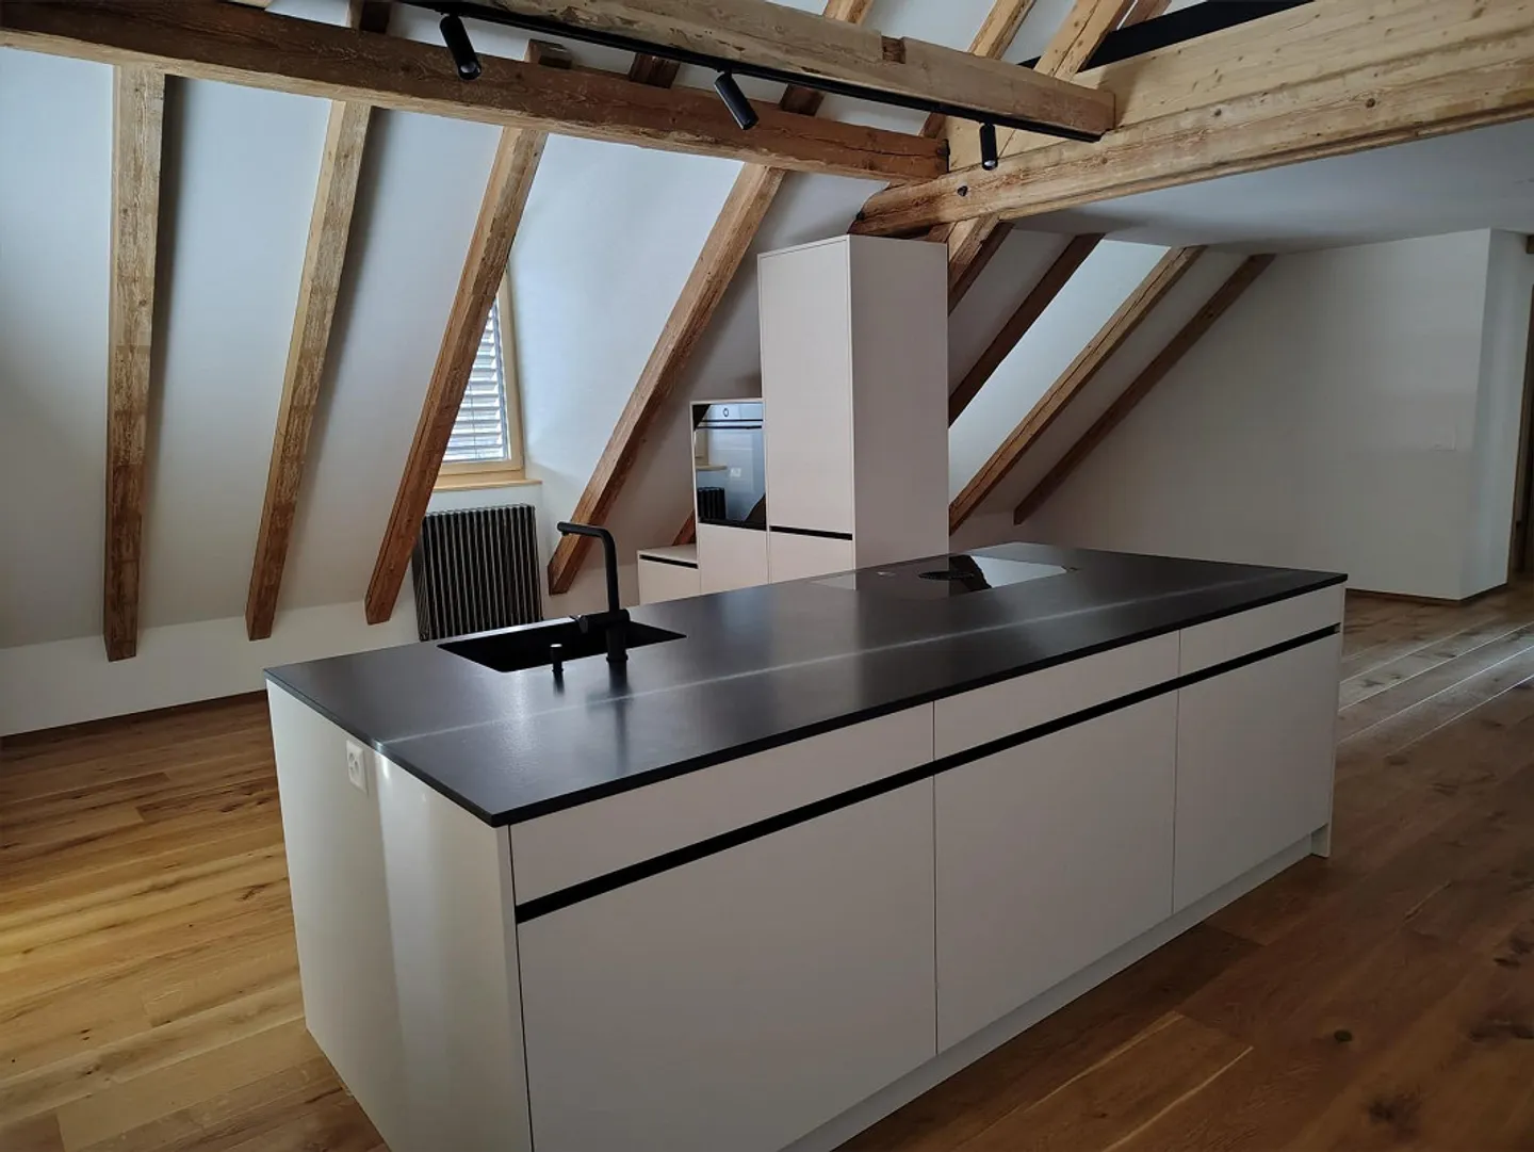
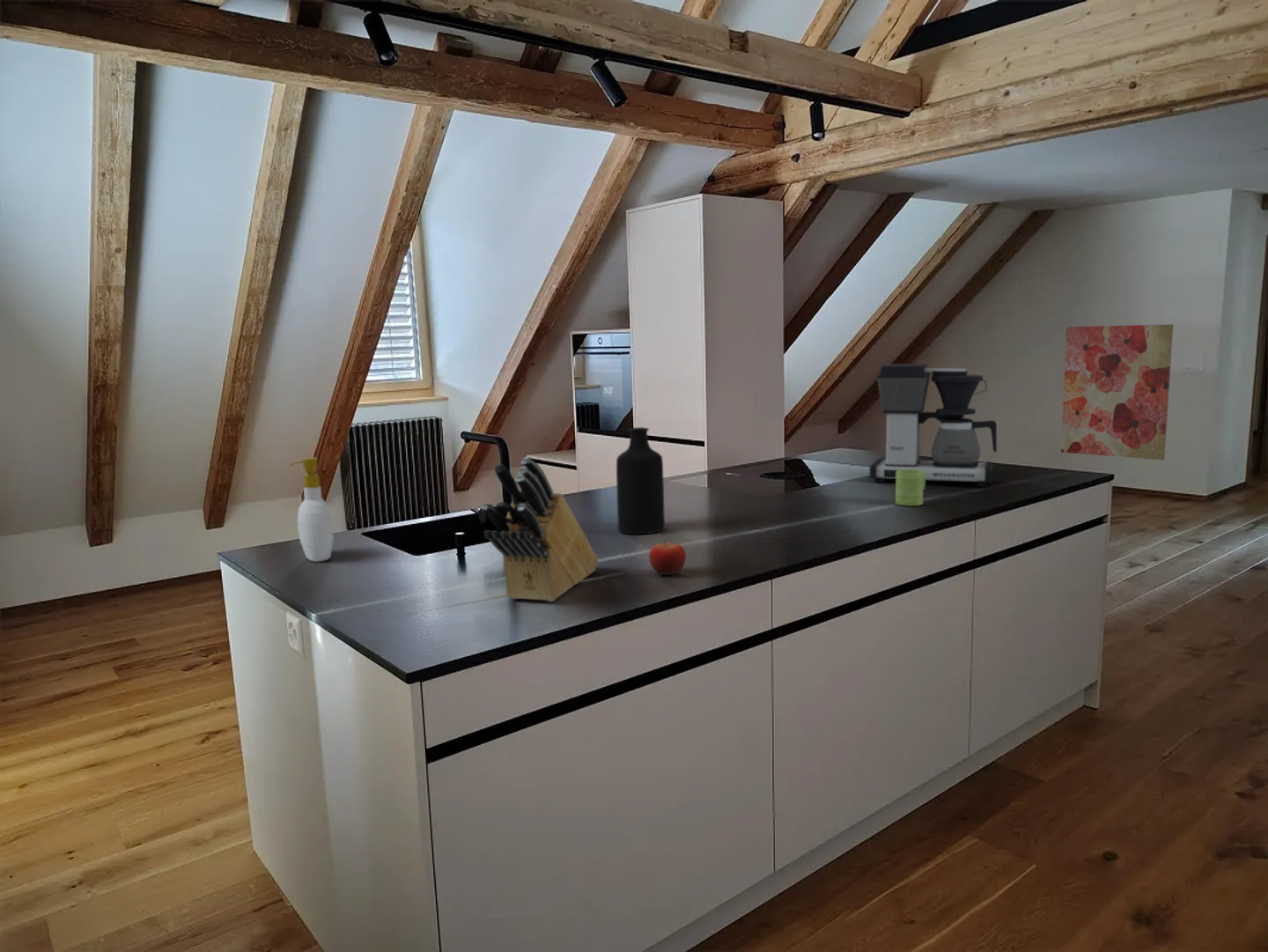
+ soap bottle (312, 508)
+ knife block (542, 520)
+ wall art (1114, 391)
+ coffee maker (937, 419)
+ fruit (667, 556)
+ bottle (639, 479)
+ mug (912, 486)
